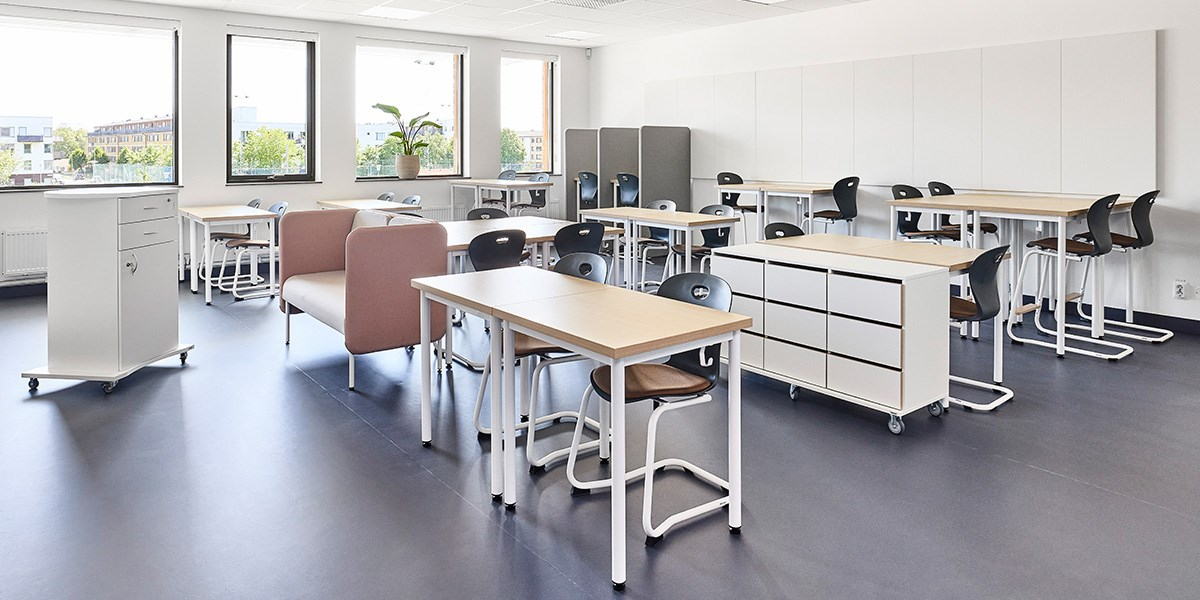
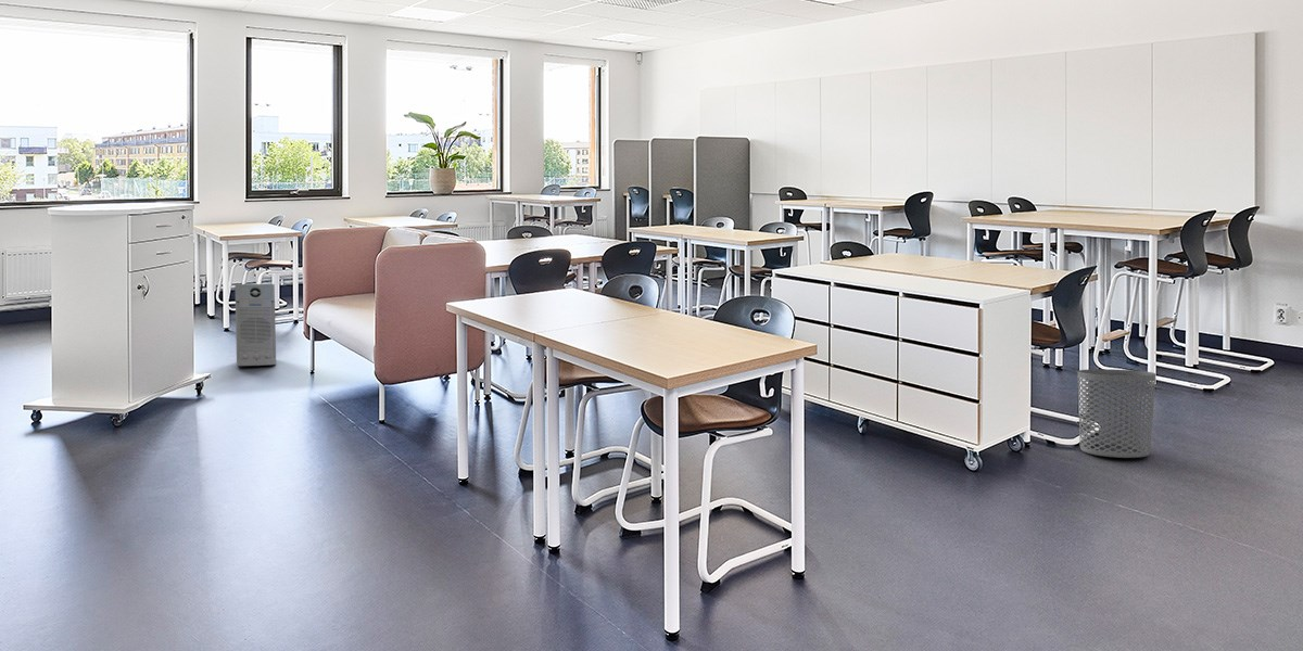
+ air purifier (255, 323)
+ waste bin (1115, 412)
